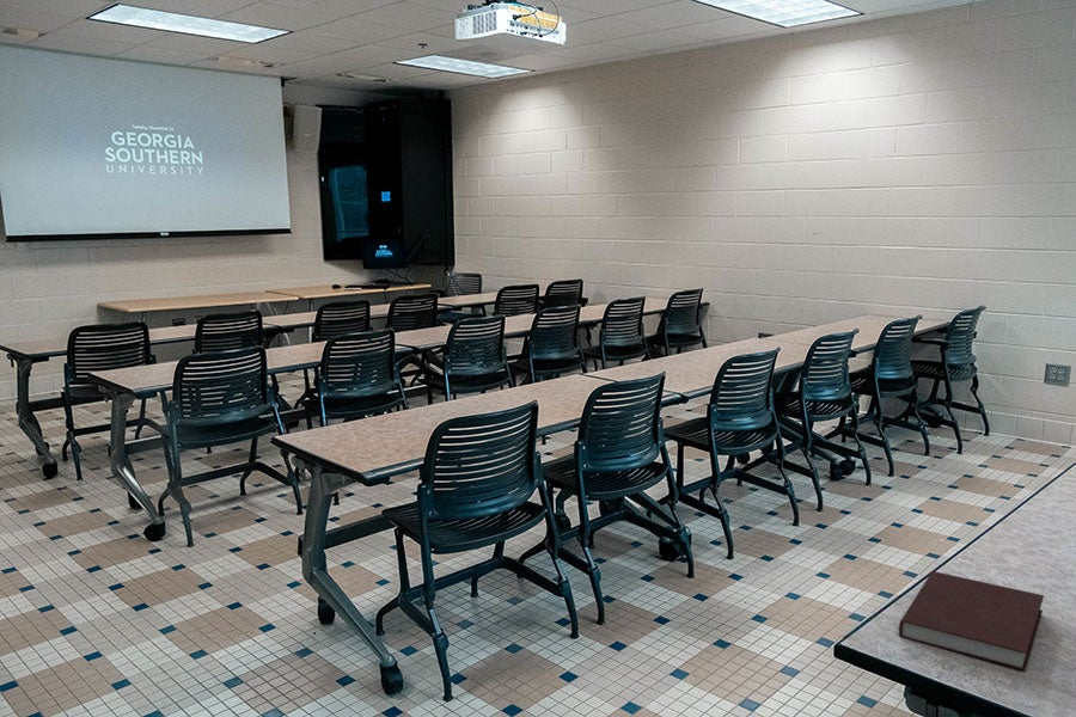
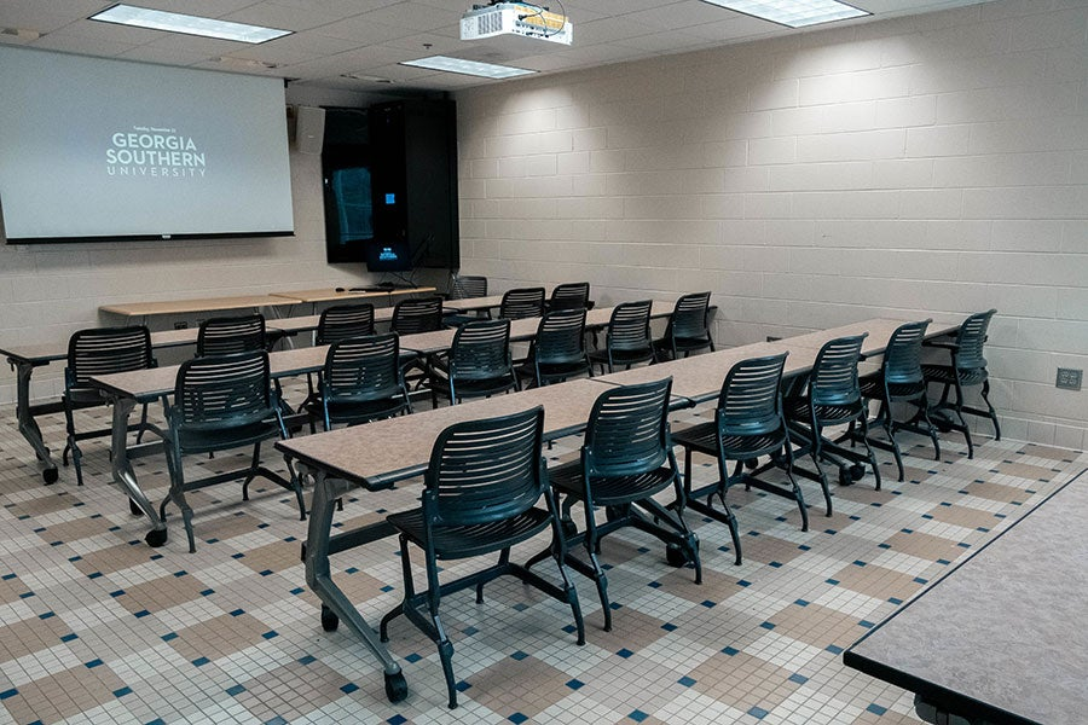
- notebook (973, 615)
